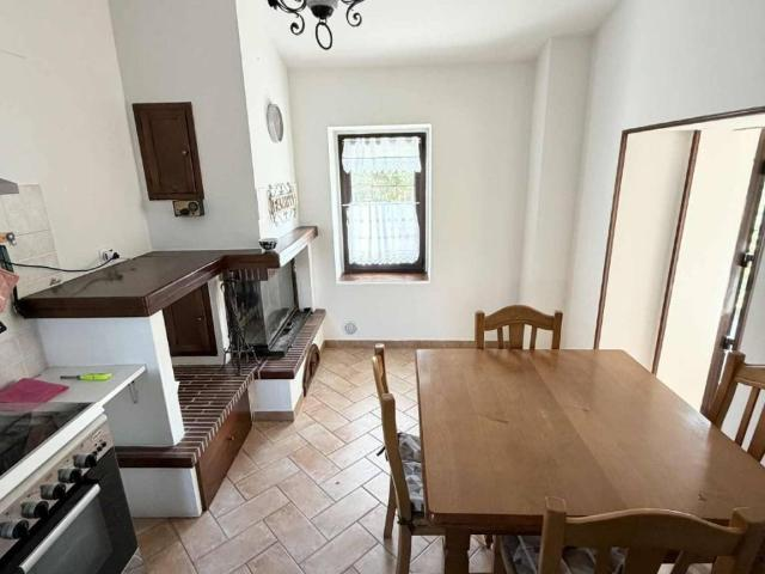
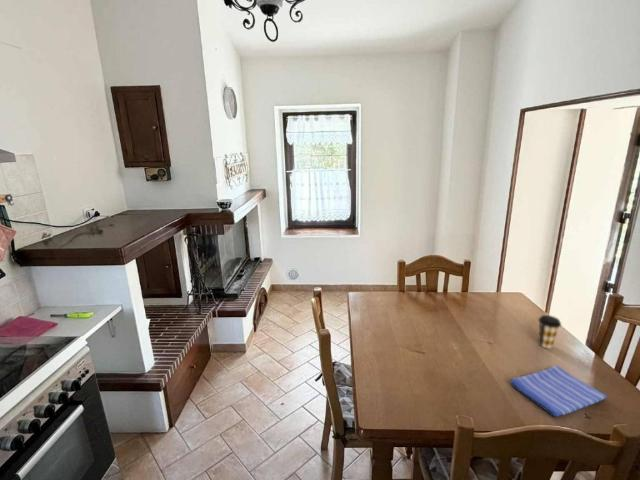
+ dish towel (556, 388)
+ coffee cup (547, 332)
